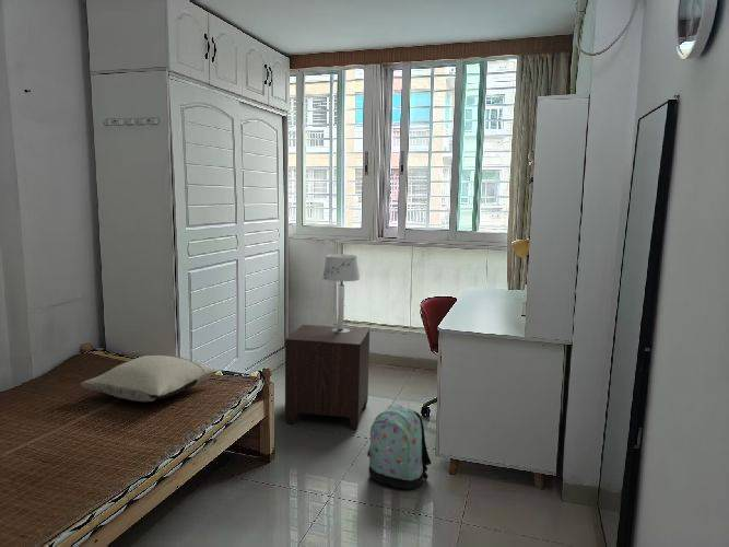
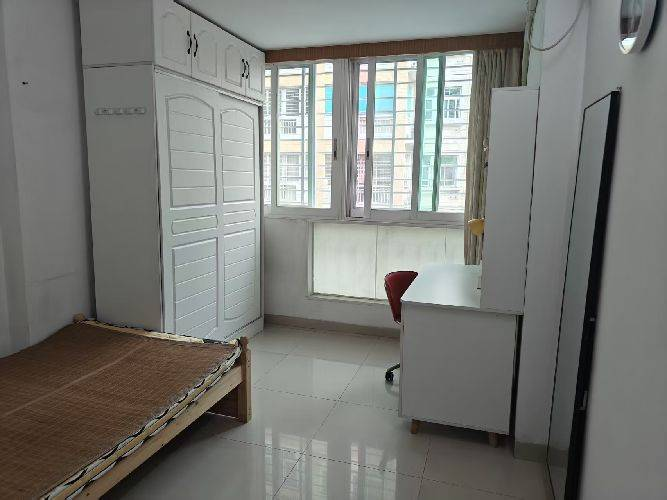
- backpack (397, 445)
- pillow (153, 375)
- table lamp (341, 293)
- nightstand (329, 374)
